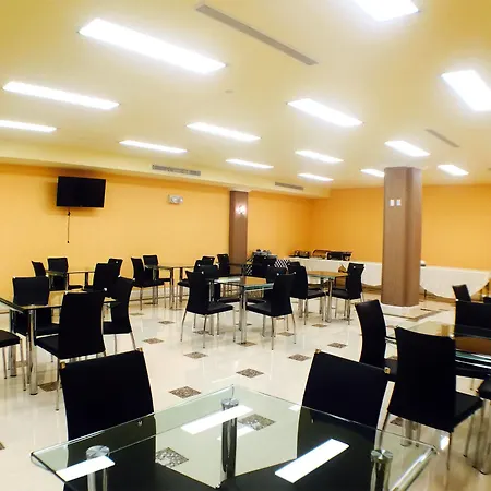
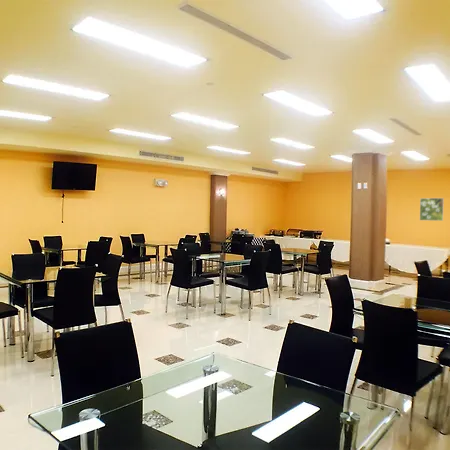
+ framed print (431, 209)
